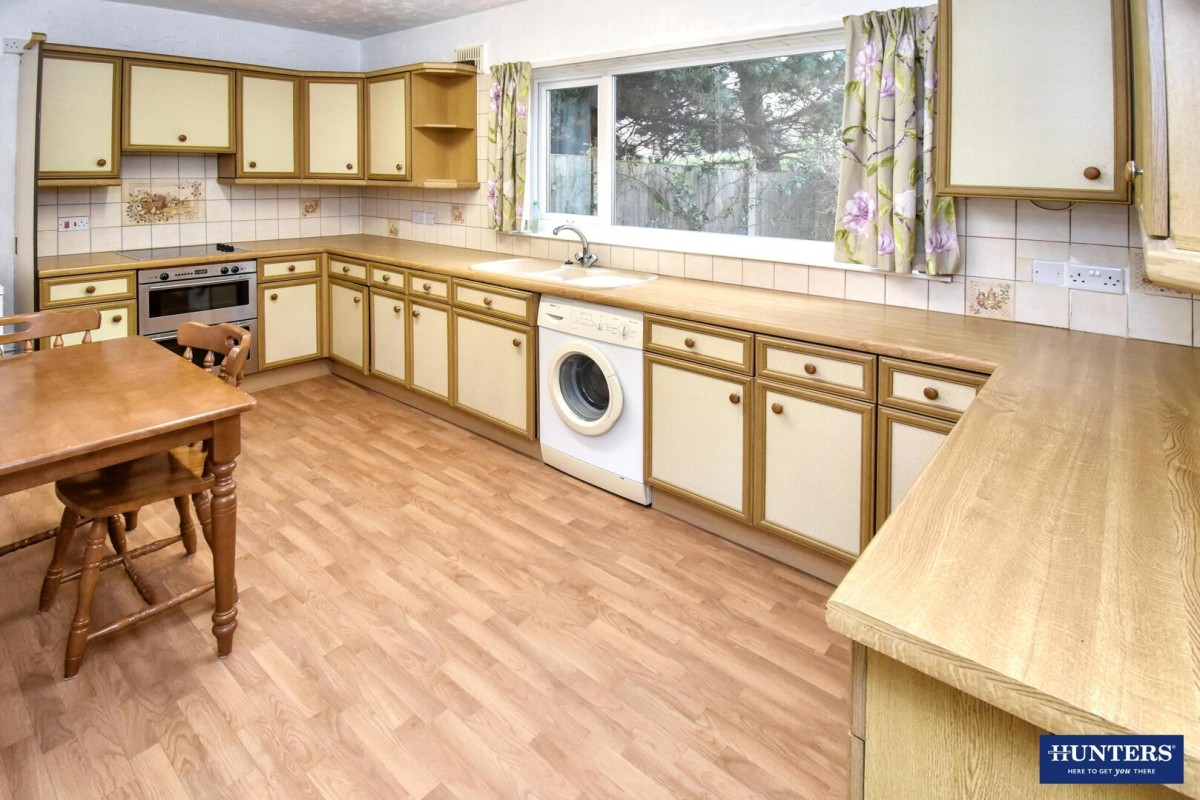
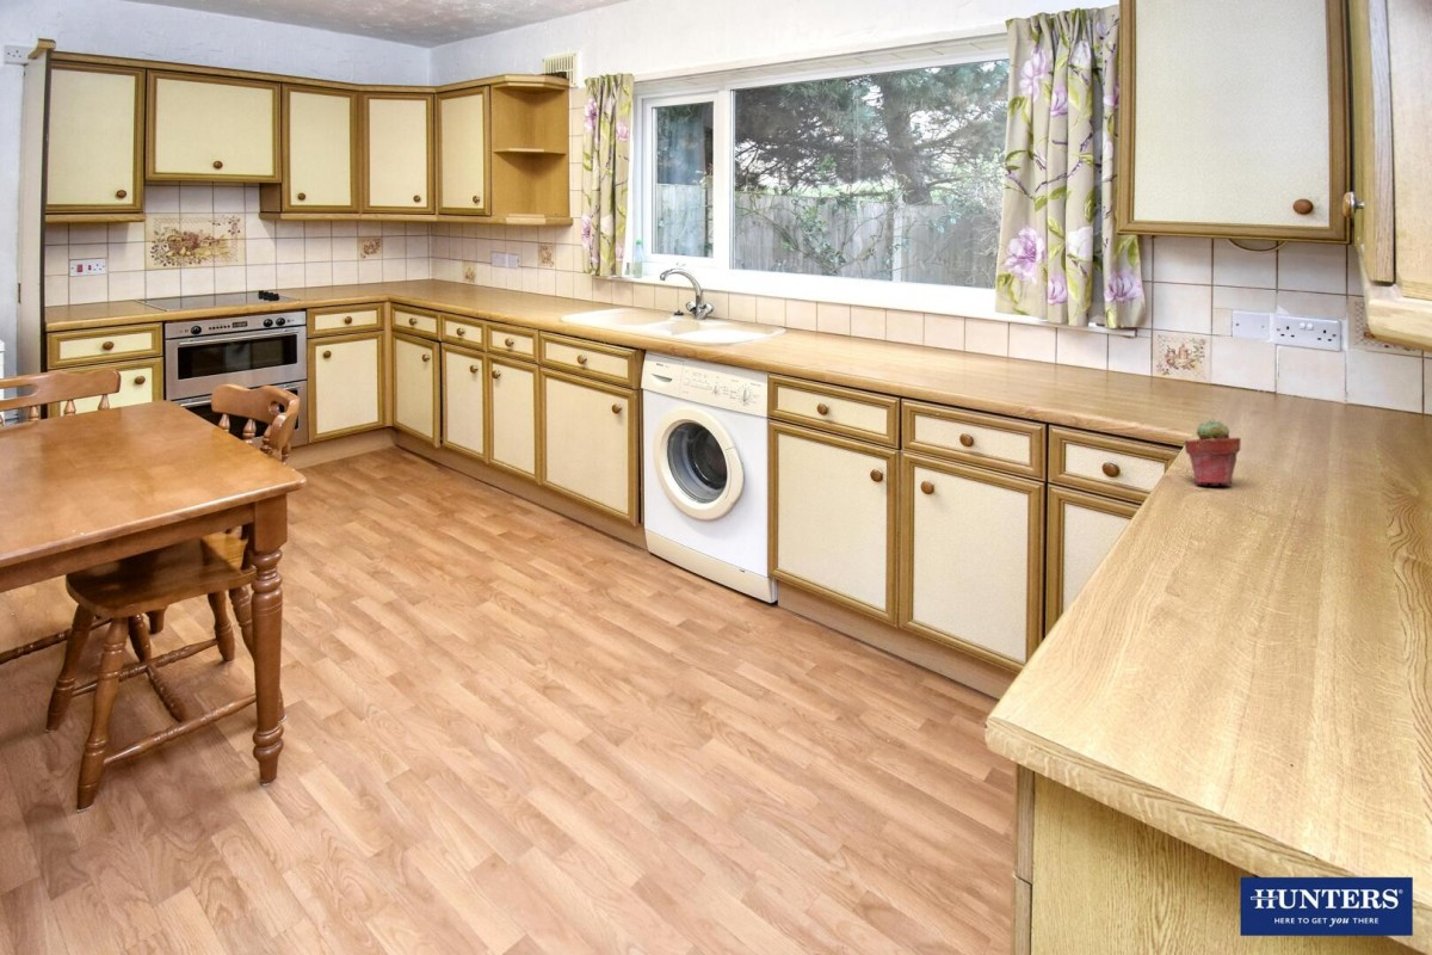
+ potted succulent (1212, 451)
